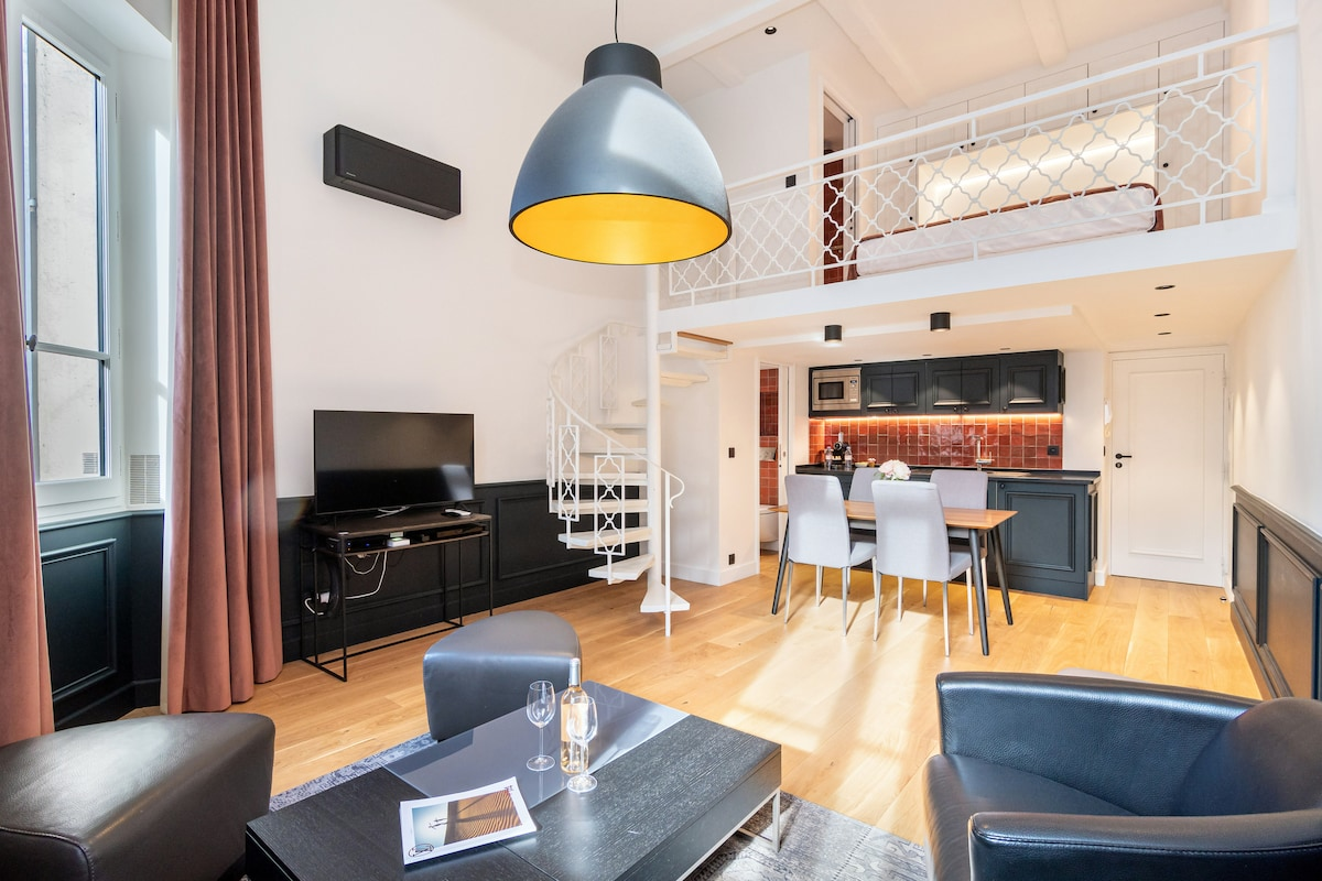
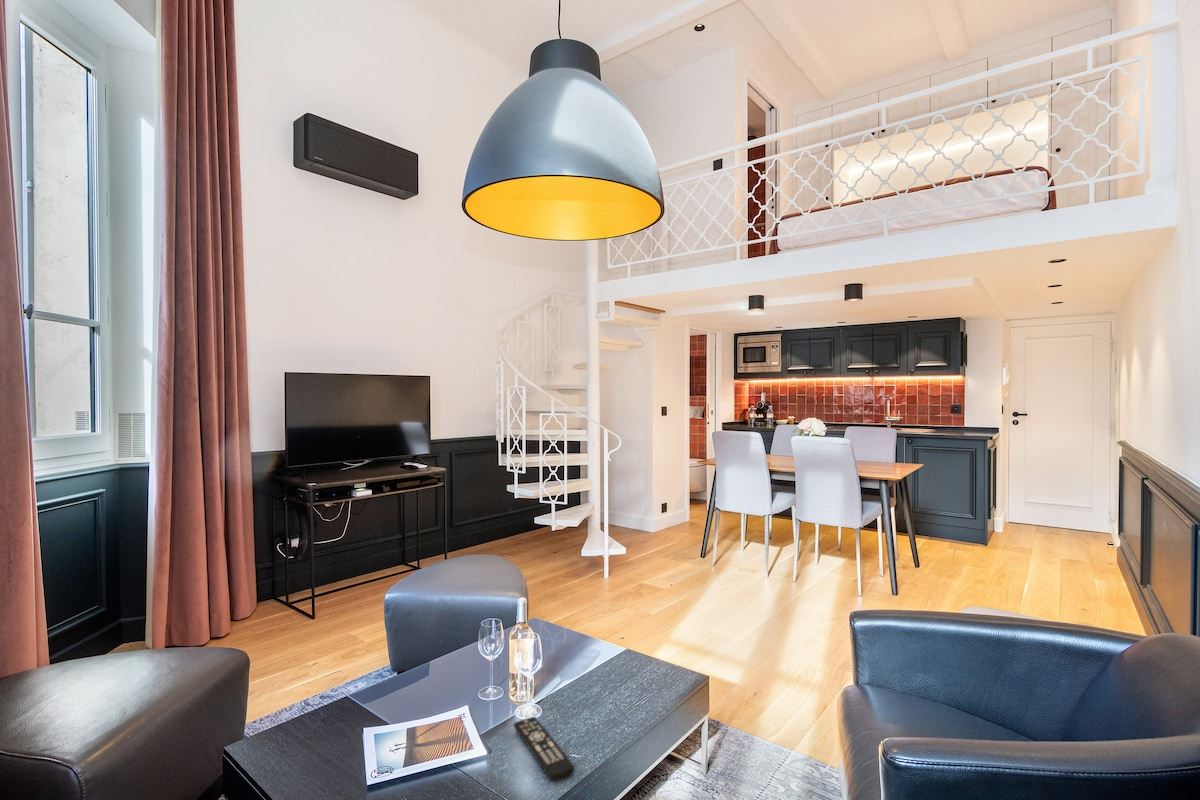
+ remote control (542, 747)
